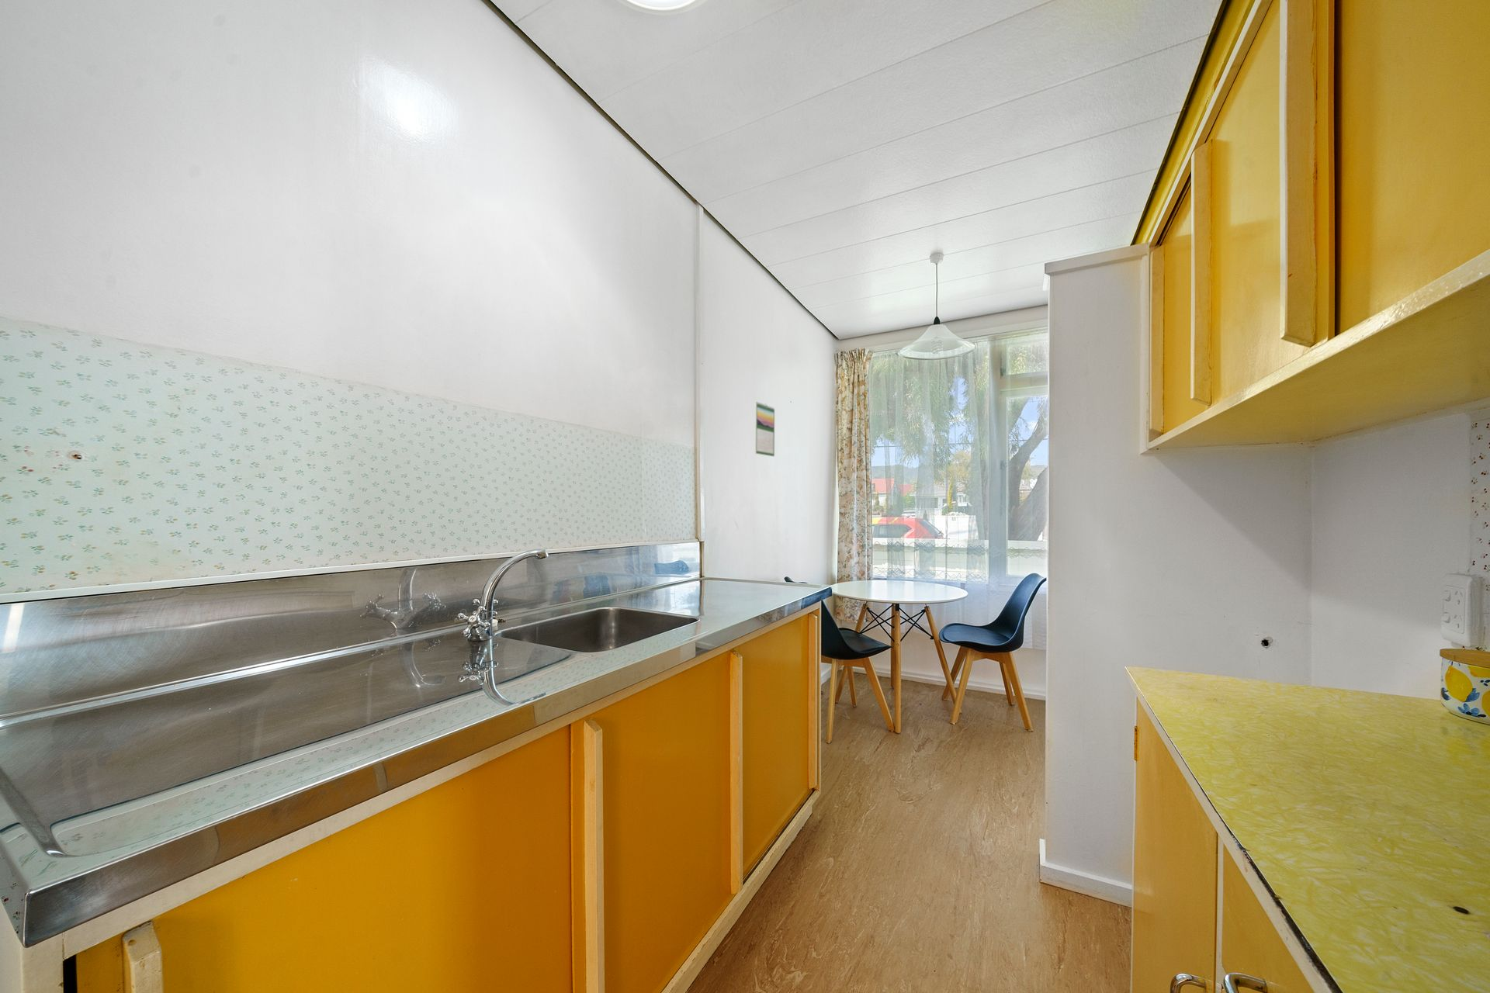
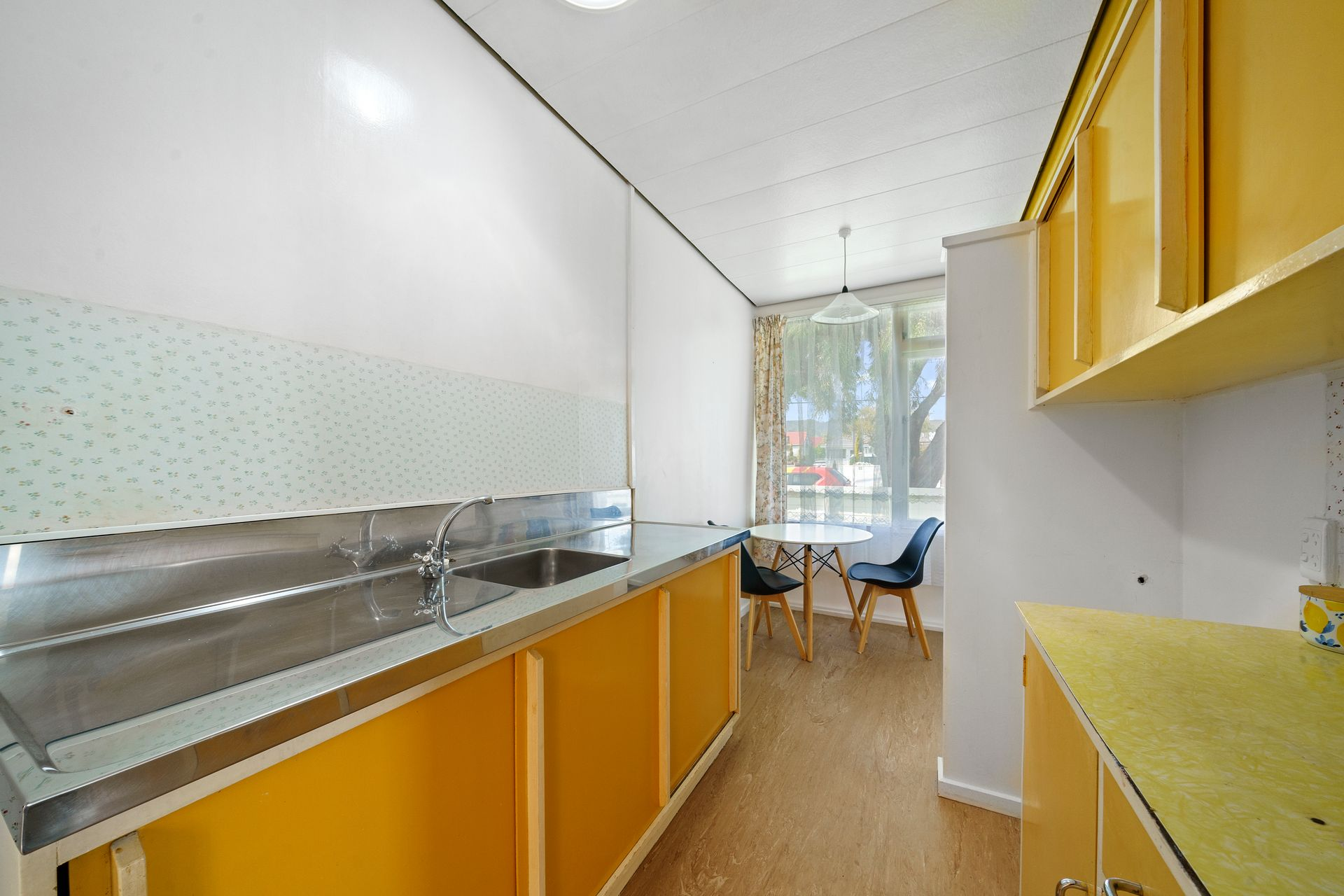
- calendar (765, 429)
